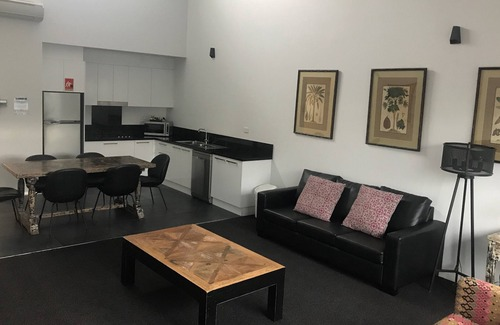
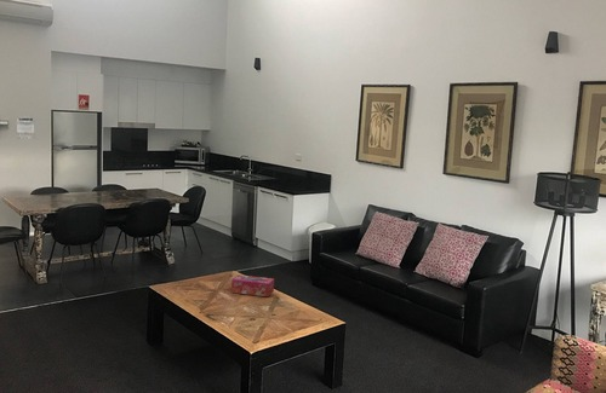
+ tissue box (252, 285)
